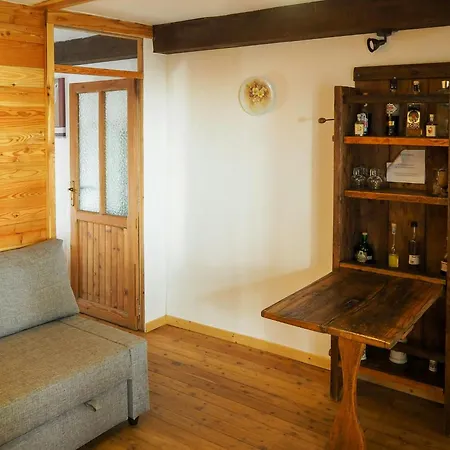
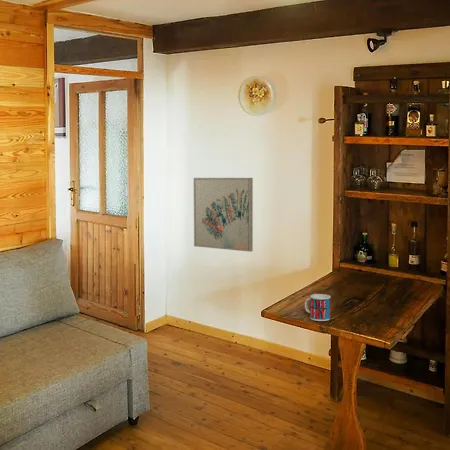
+ wall art (222, 213)
+ mug (316, 307)
